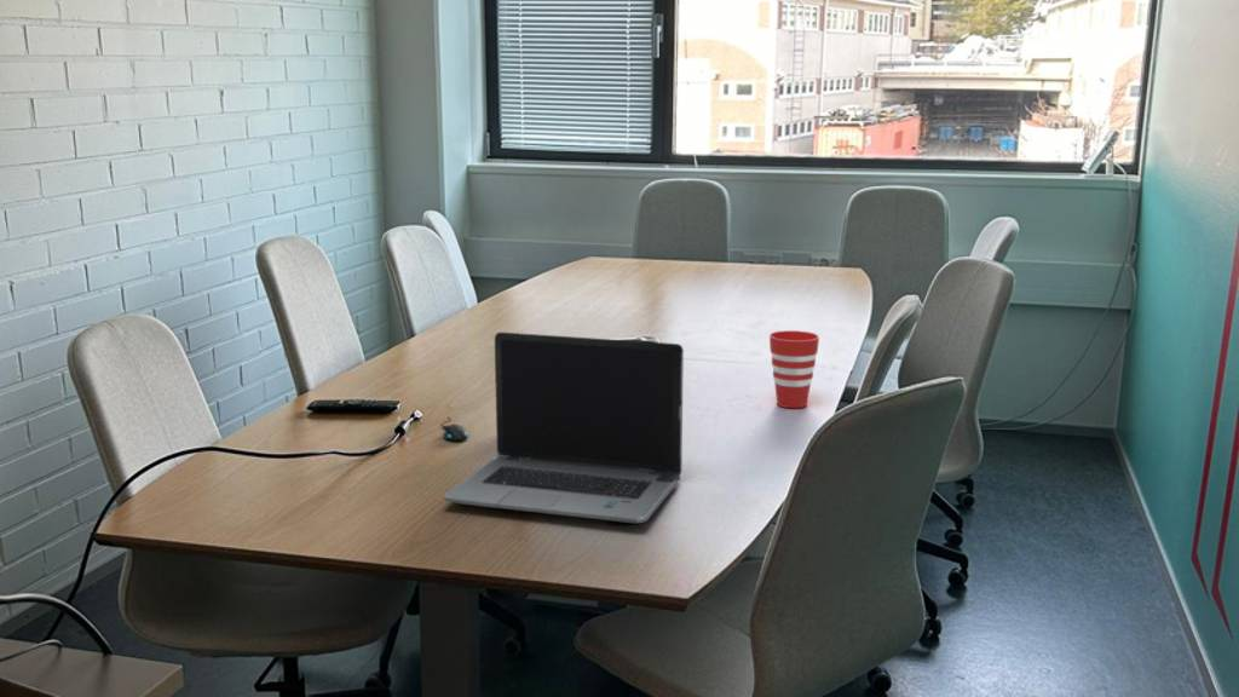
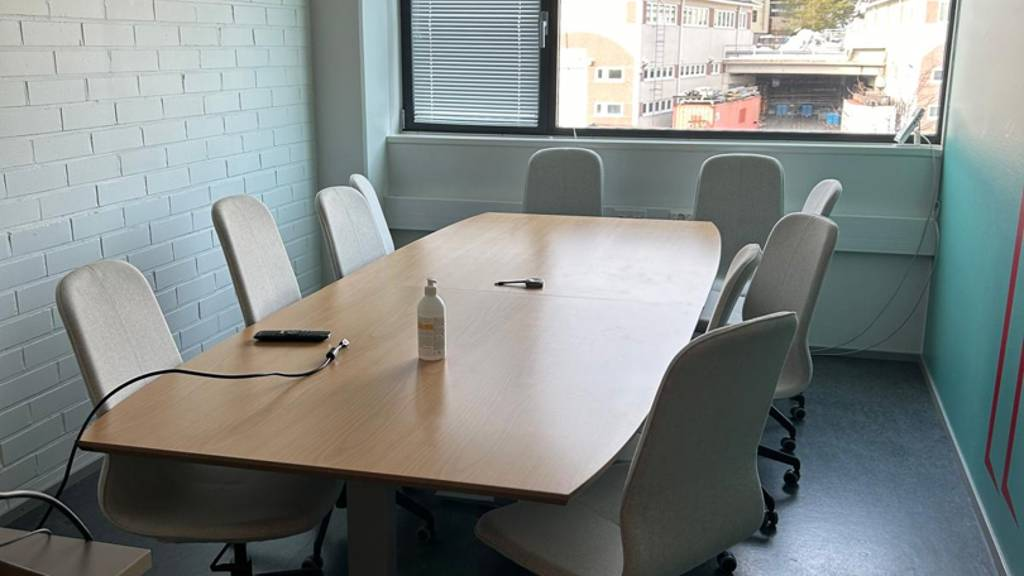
- laptop computer (564, 425)
- mouse (453, 424)
- cup (793, 369)
